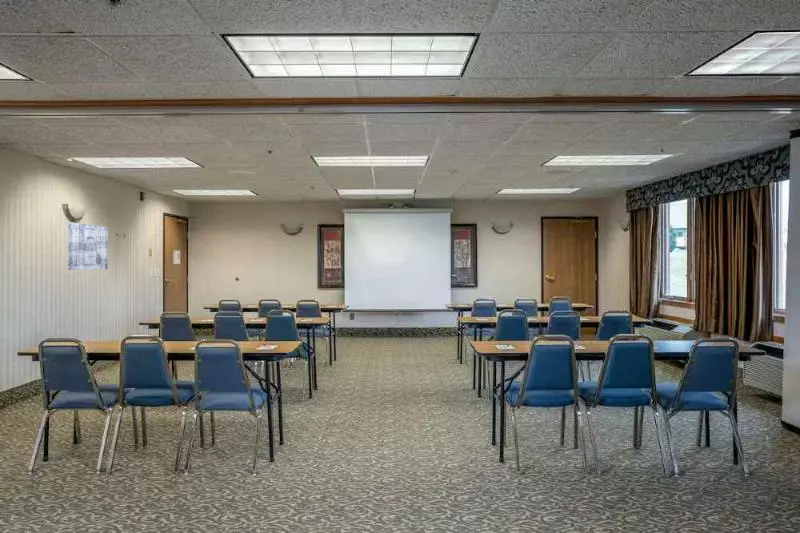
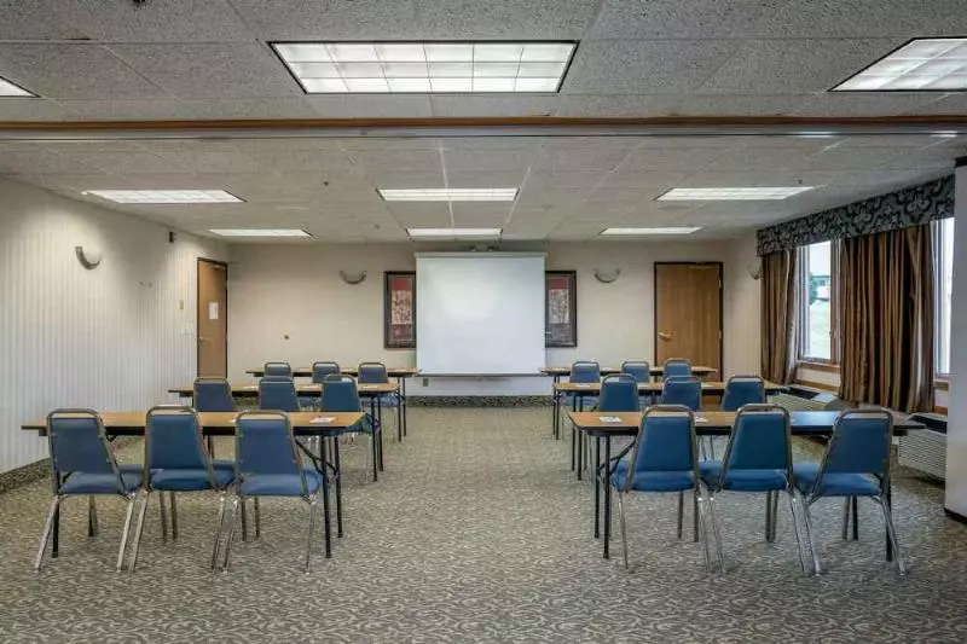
- wall art (88, 247)
